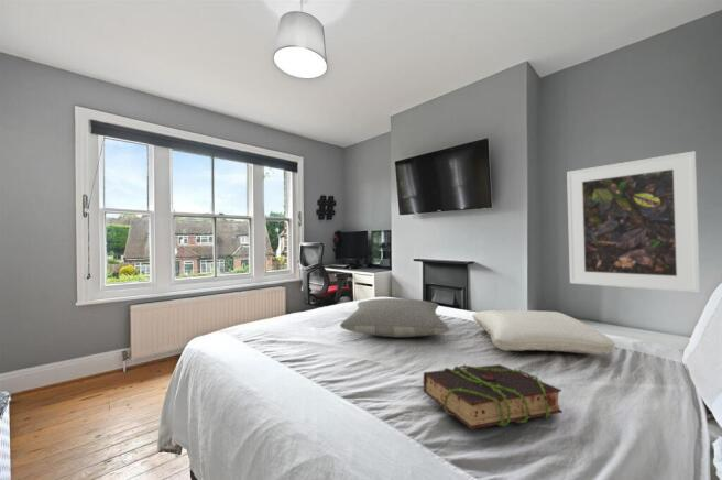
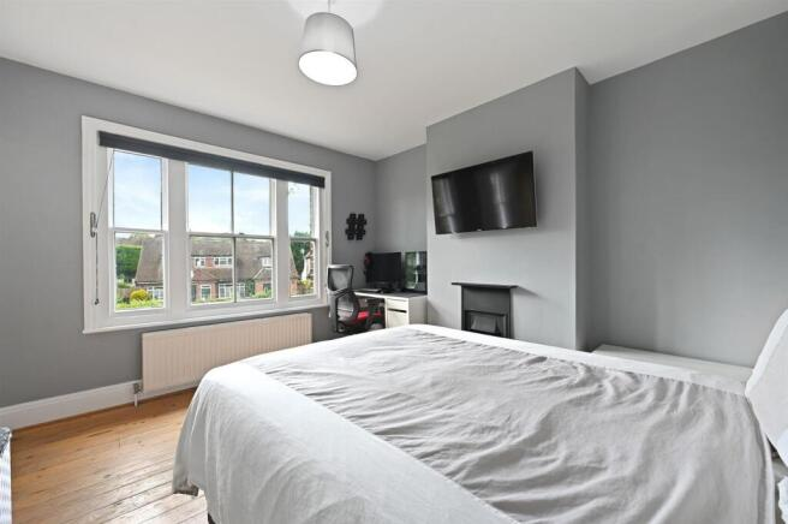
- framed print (625, 225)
- pillow (395, 314)
- book (488, 390)
- pillow (532, 329)
